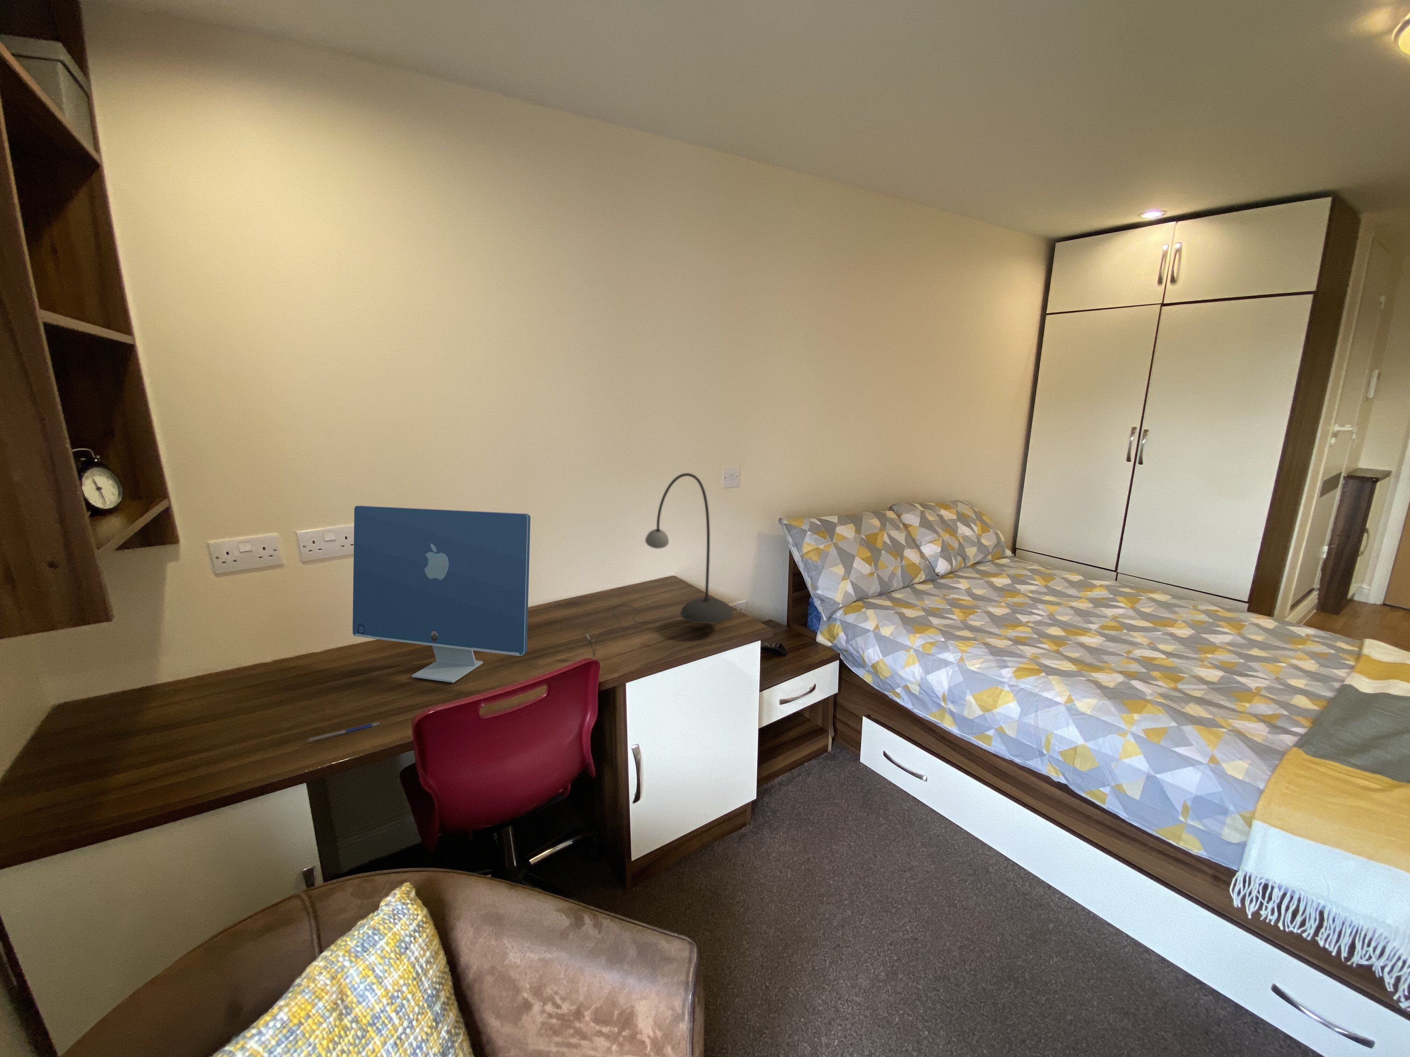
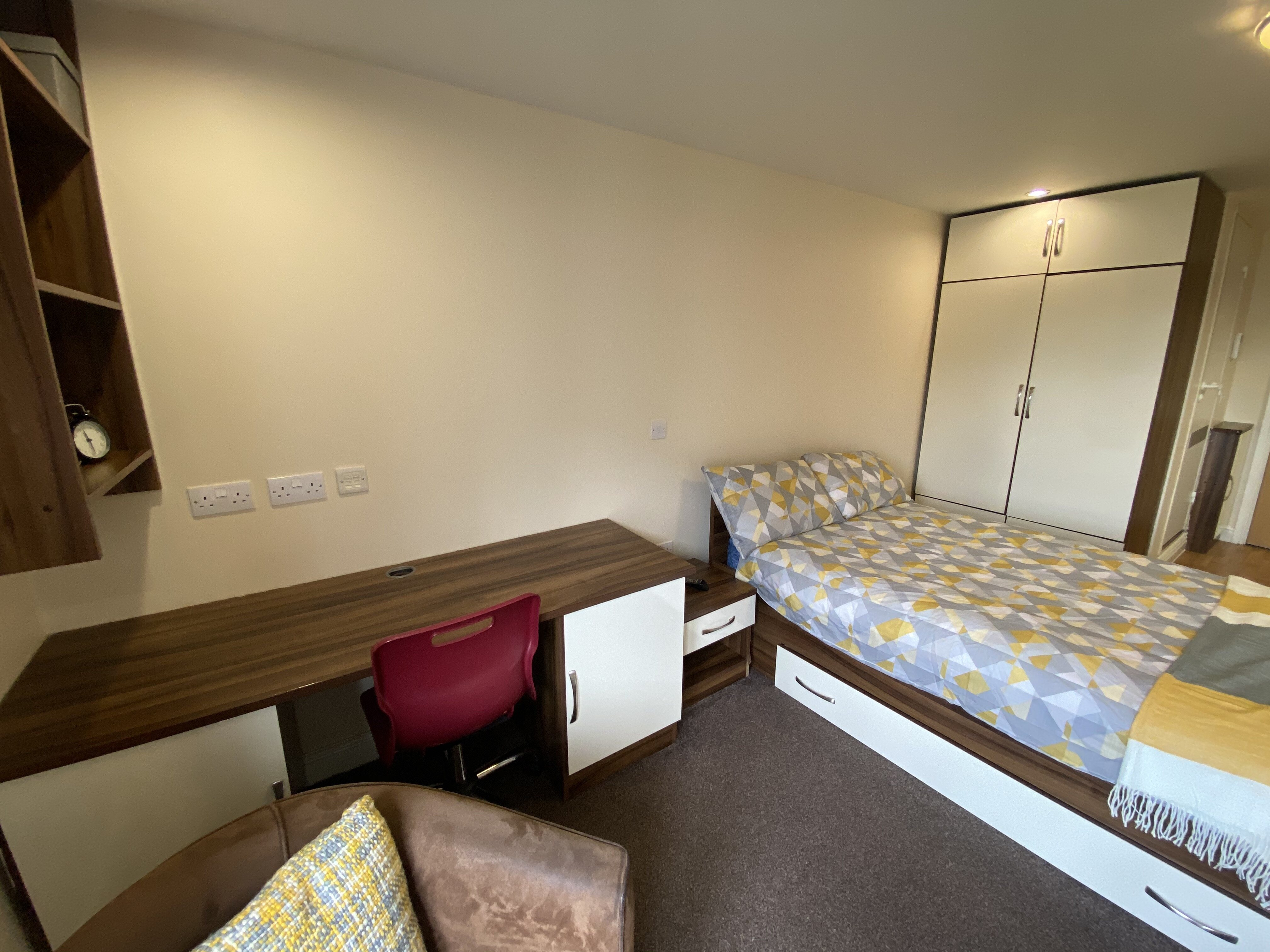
- computer monitor (442, 593)
- desk lamp (651, 547)
- pen (344, 732)
